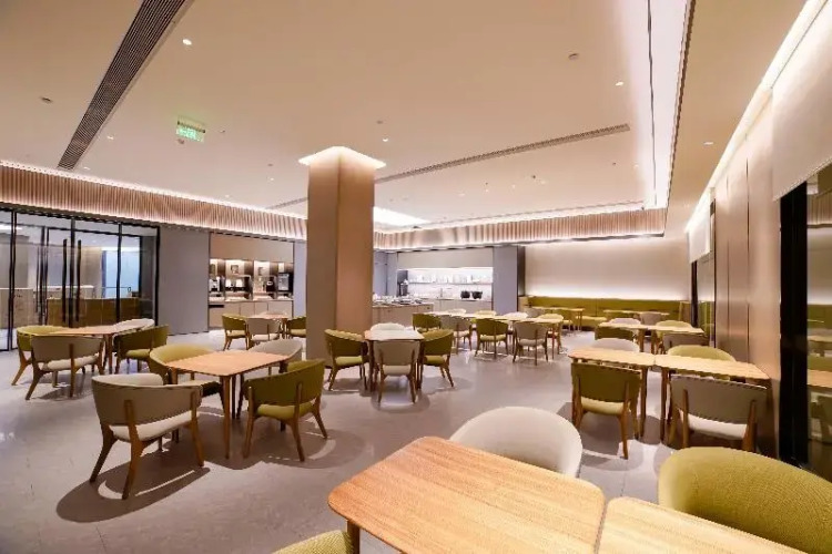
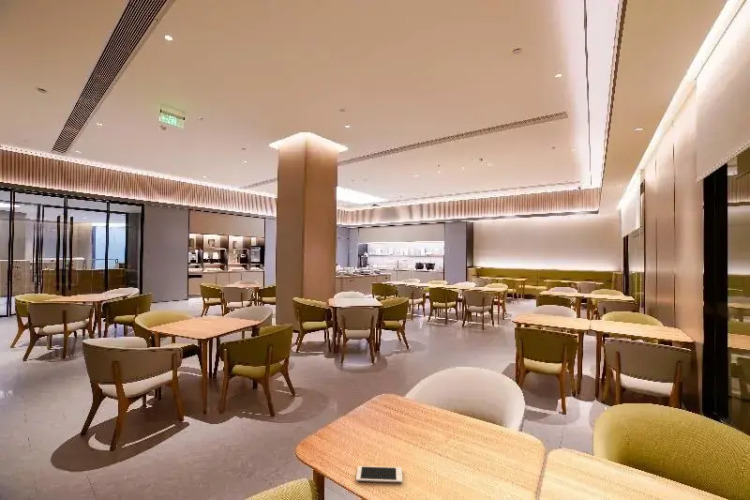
+ cell phone (379, 474)
